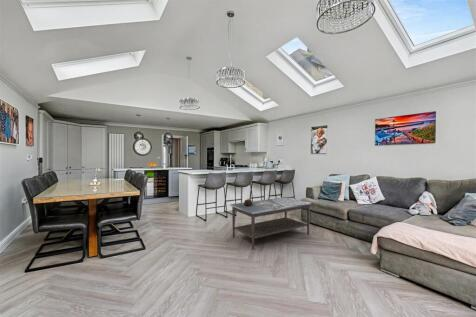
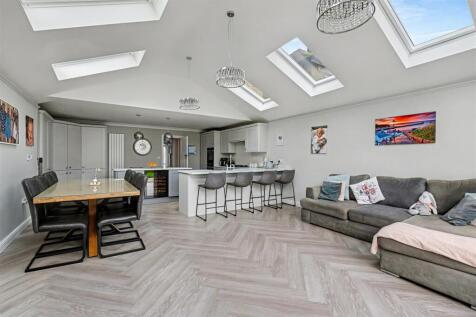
- coffee table (274, 219)
